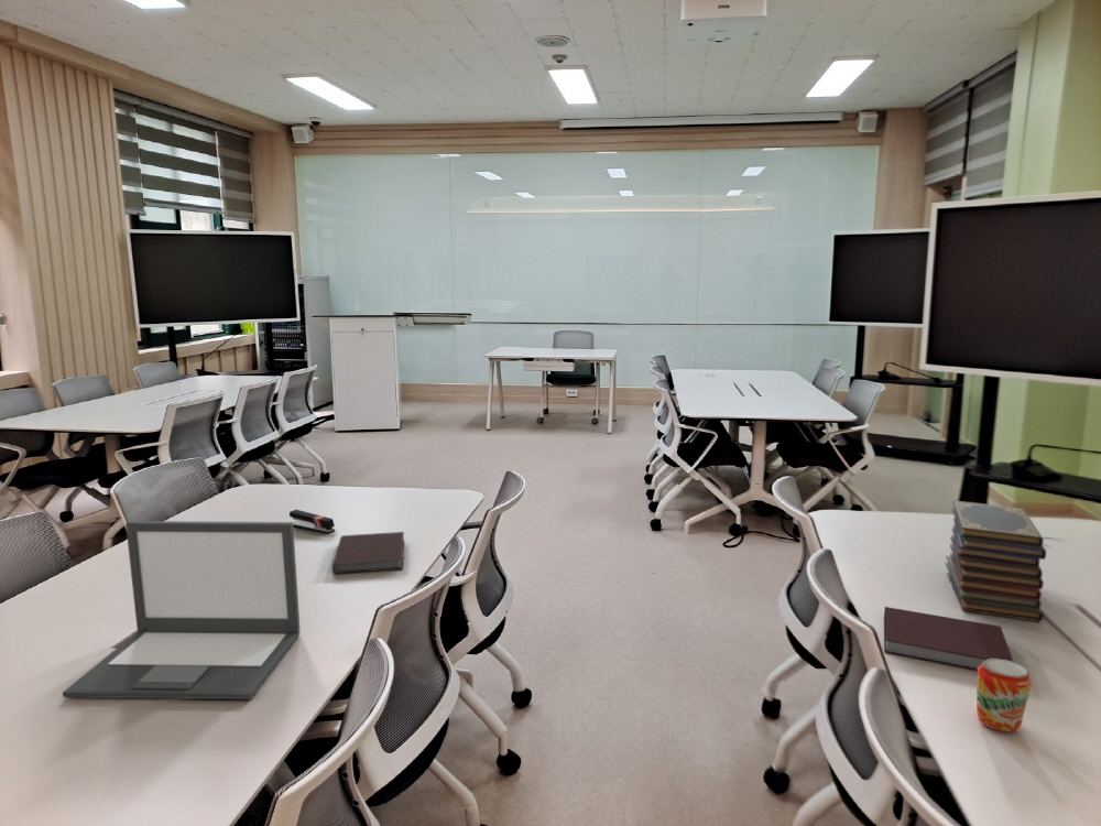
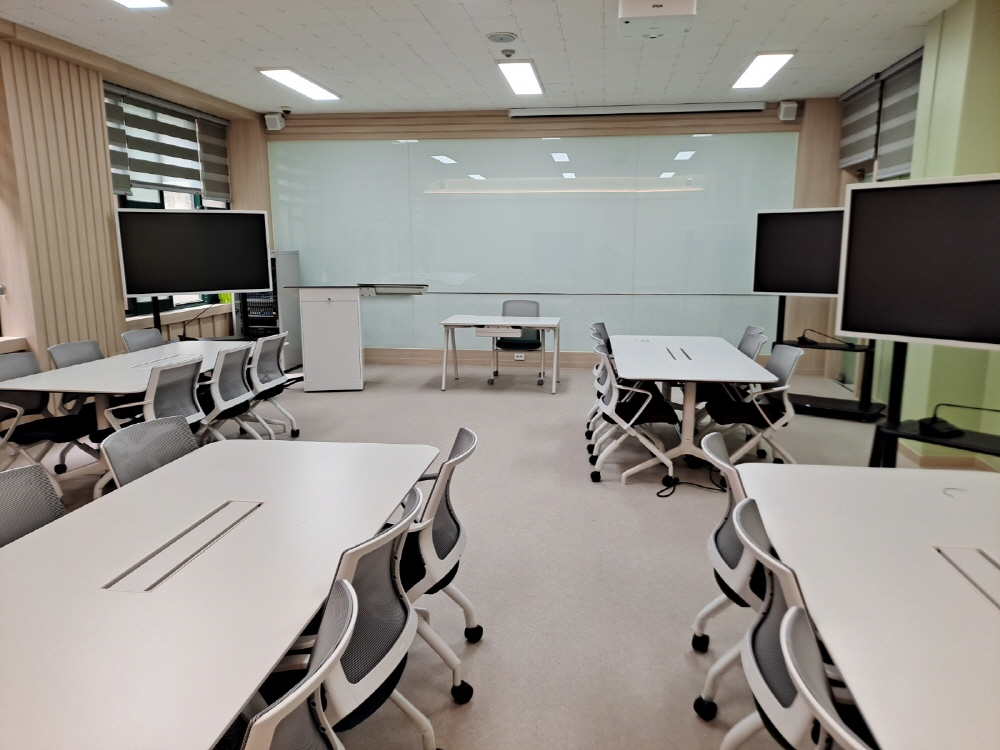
- book stack (991, 556)
- beverage can (1001, 695)
- laptop (186, 604)
- stapler (312, 521)
- notebook (944, 639)
- notebook (370, 551)
